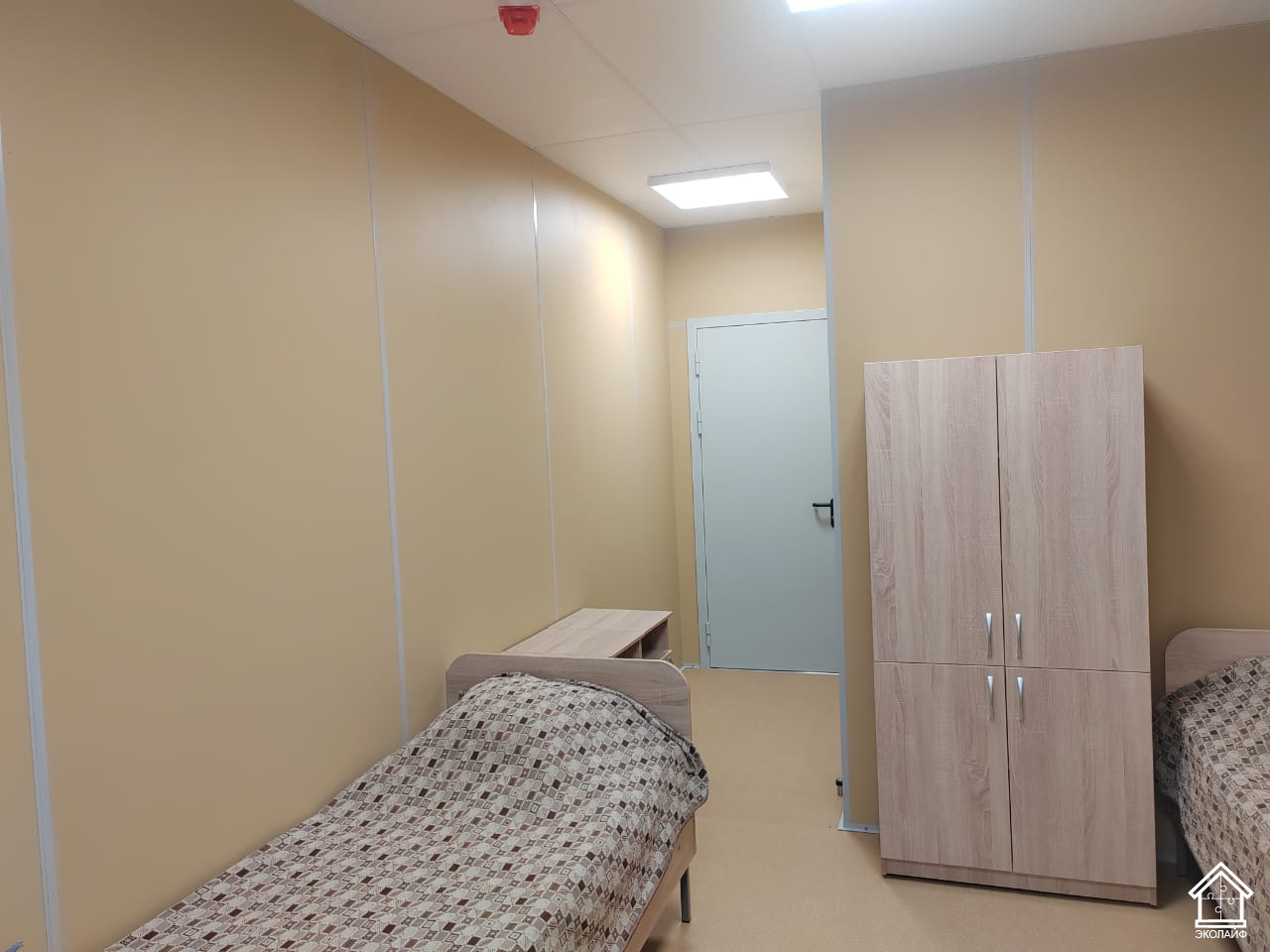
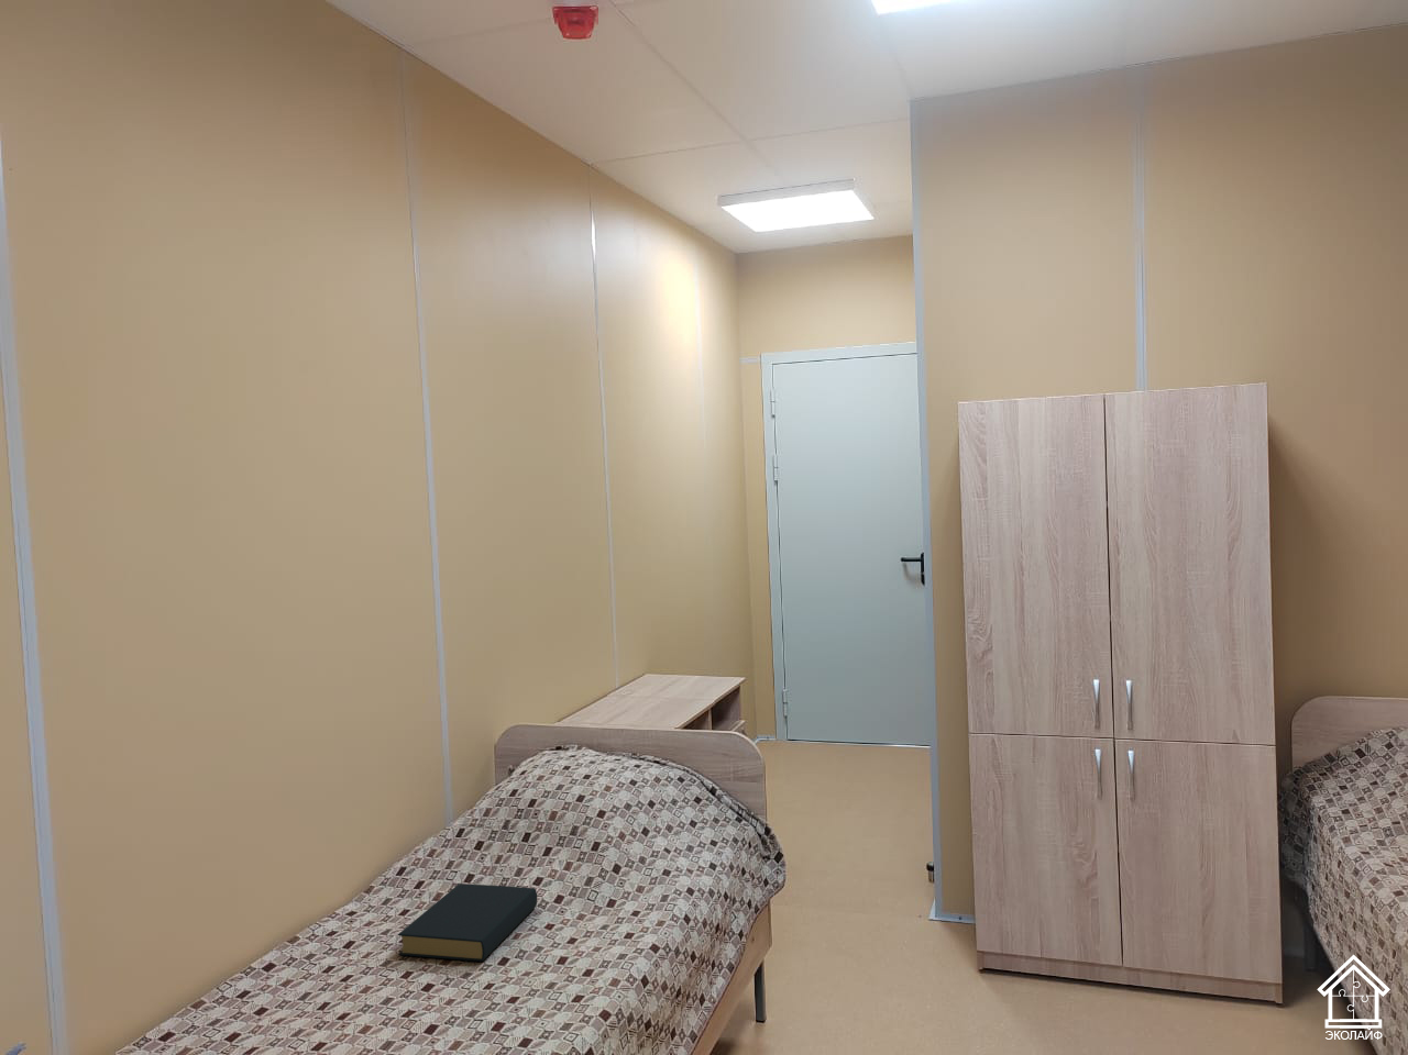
+ hardback book (471, 920)
